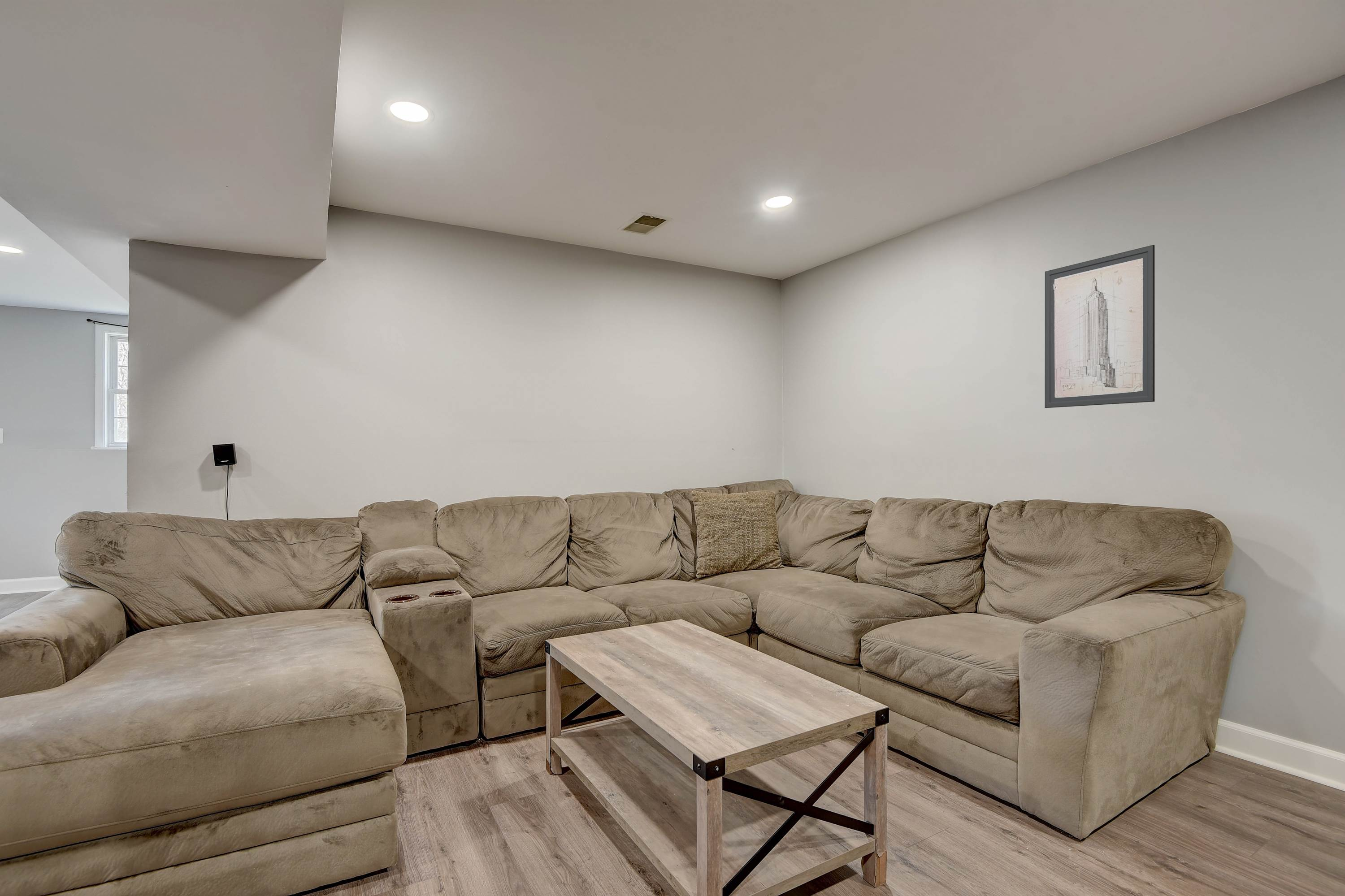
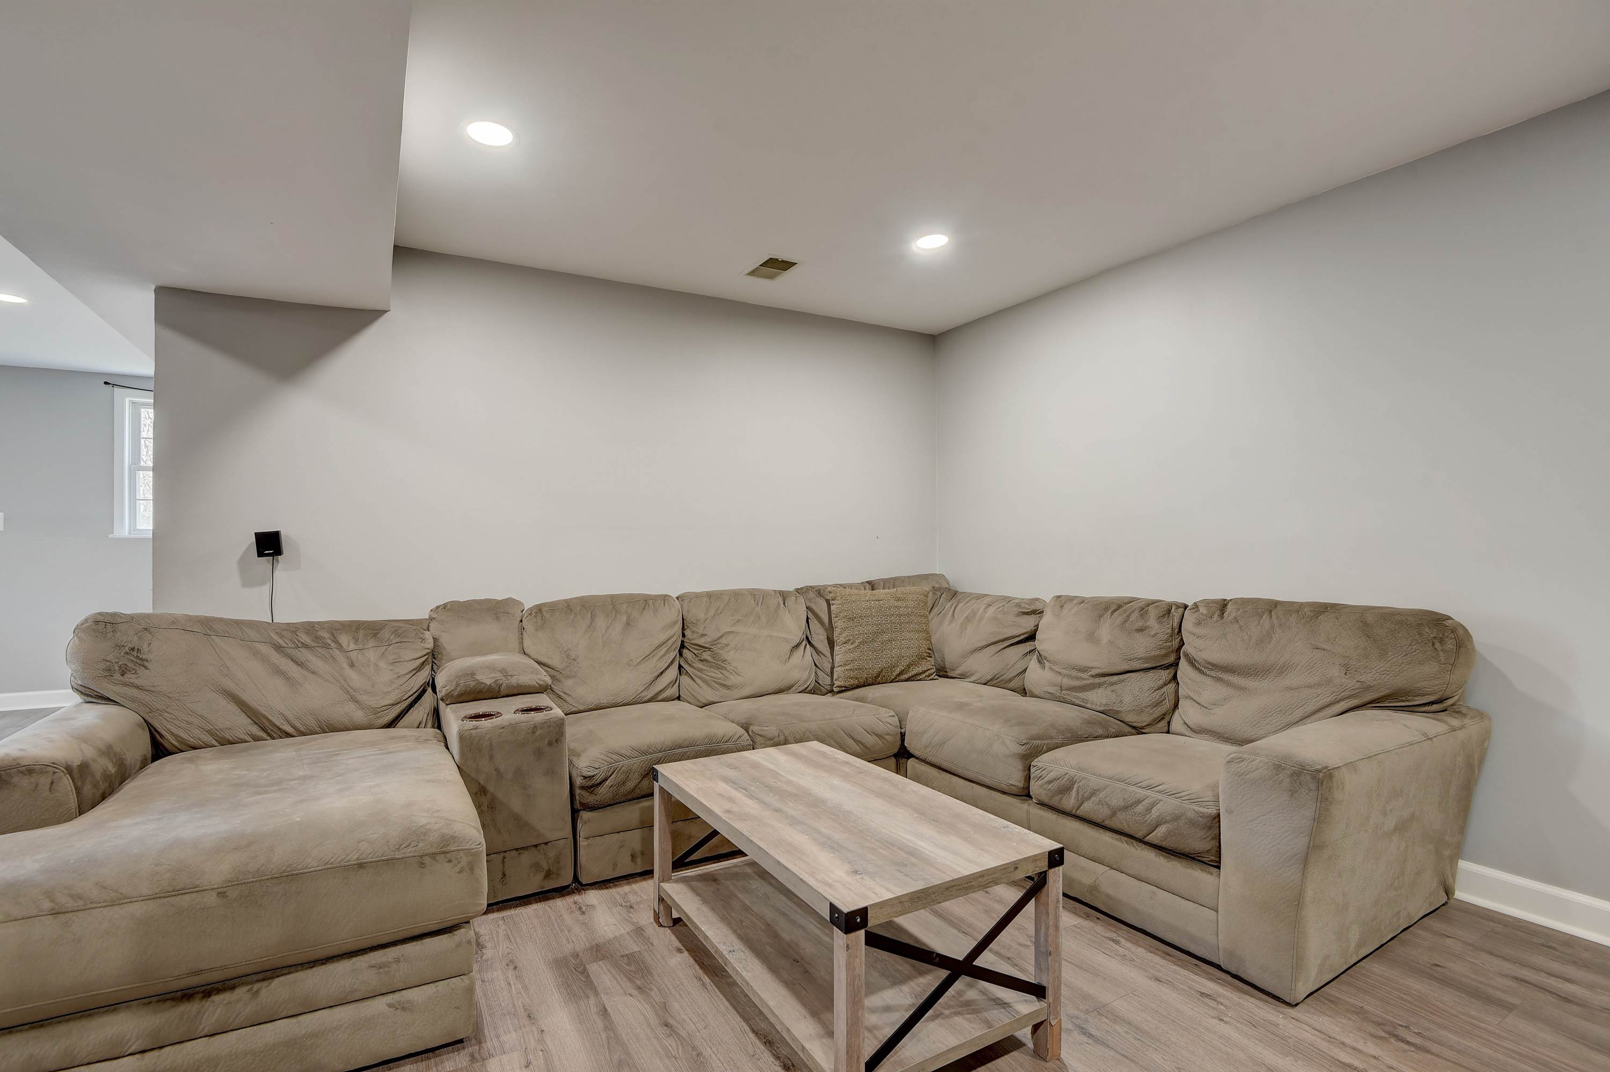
- wall art (1096, 332)
